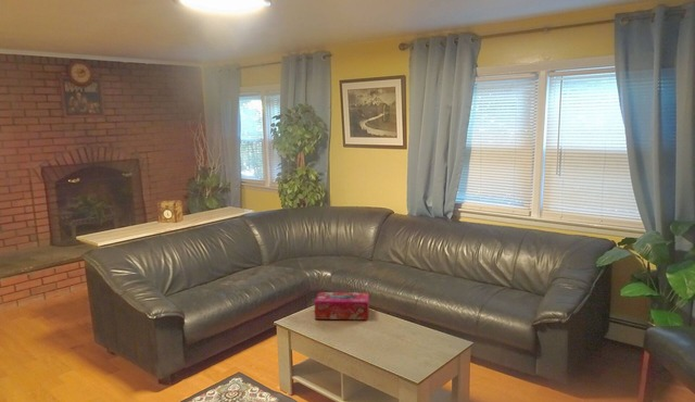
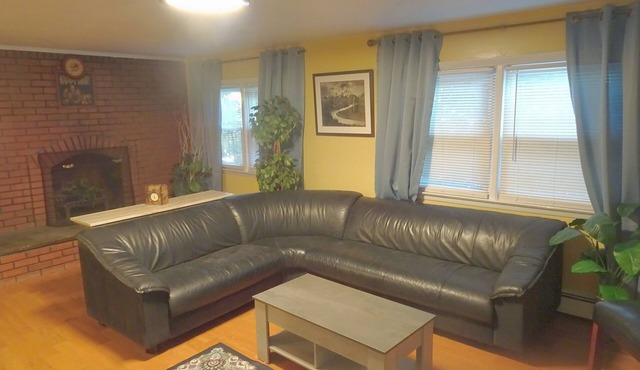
- tissue box (342, 305)
